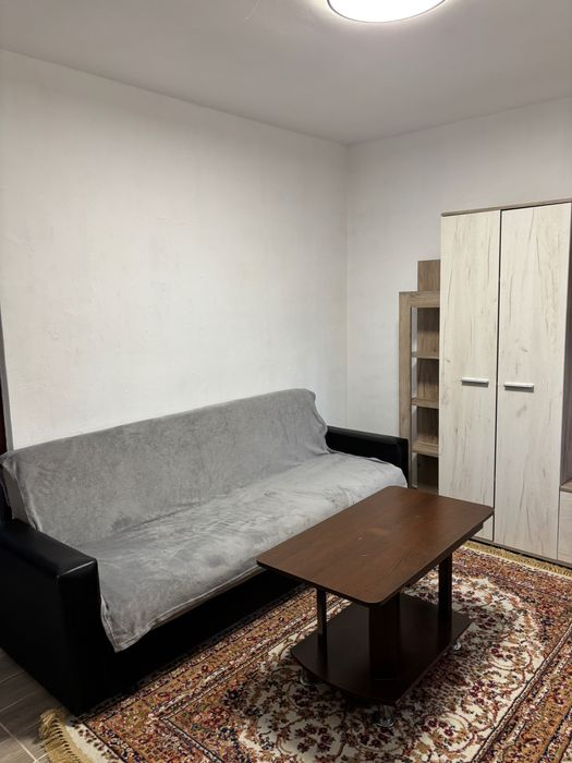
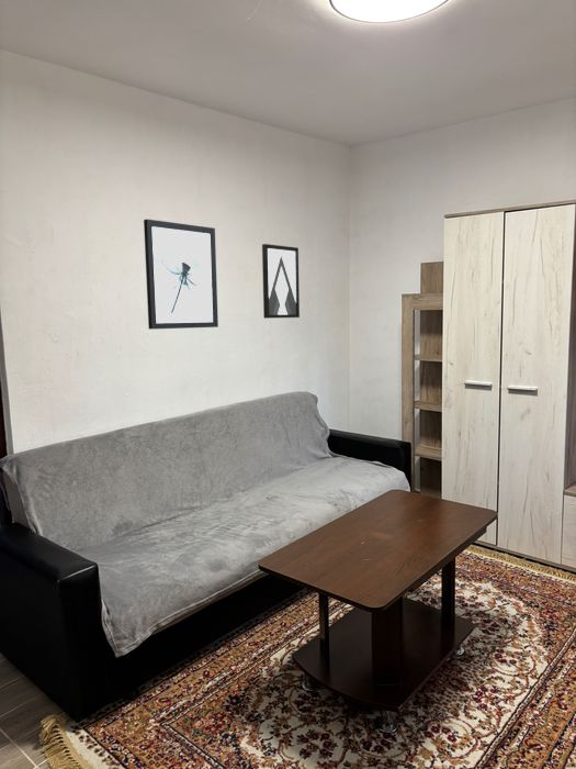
+ wall art (182, 276)
+ wall art (281, 281)
